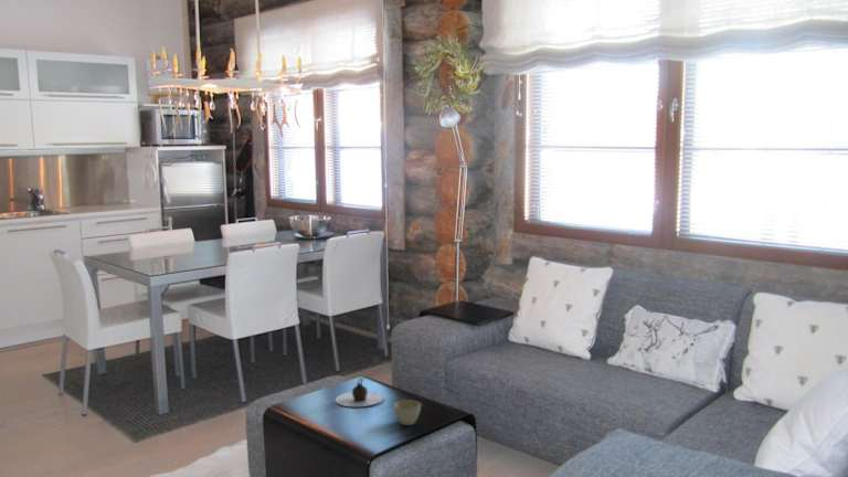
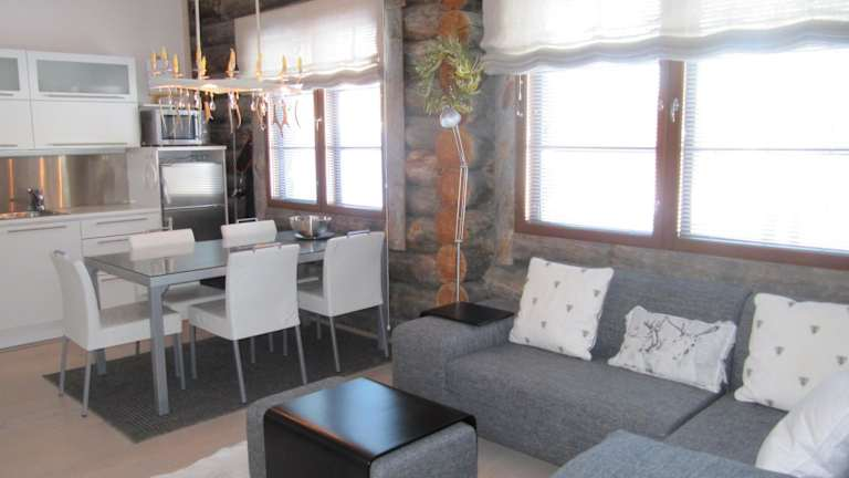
- flower pot (407, 413)
- teapot (359, 388)
